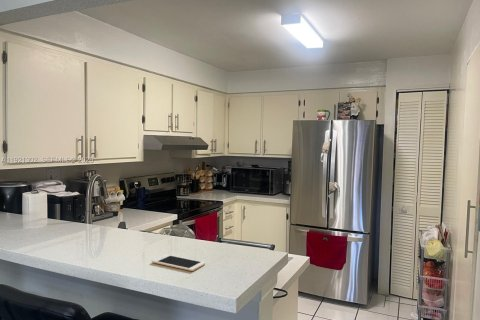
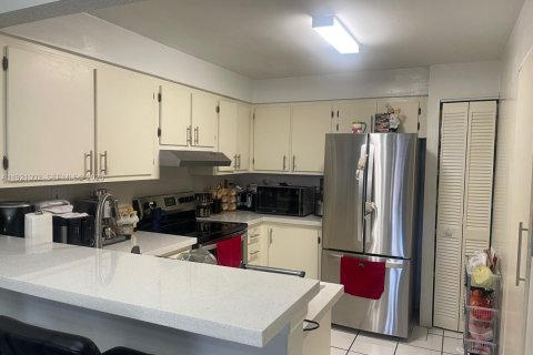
- cell phone (178, 262)
